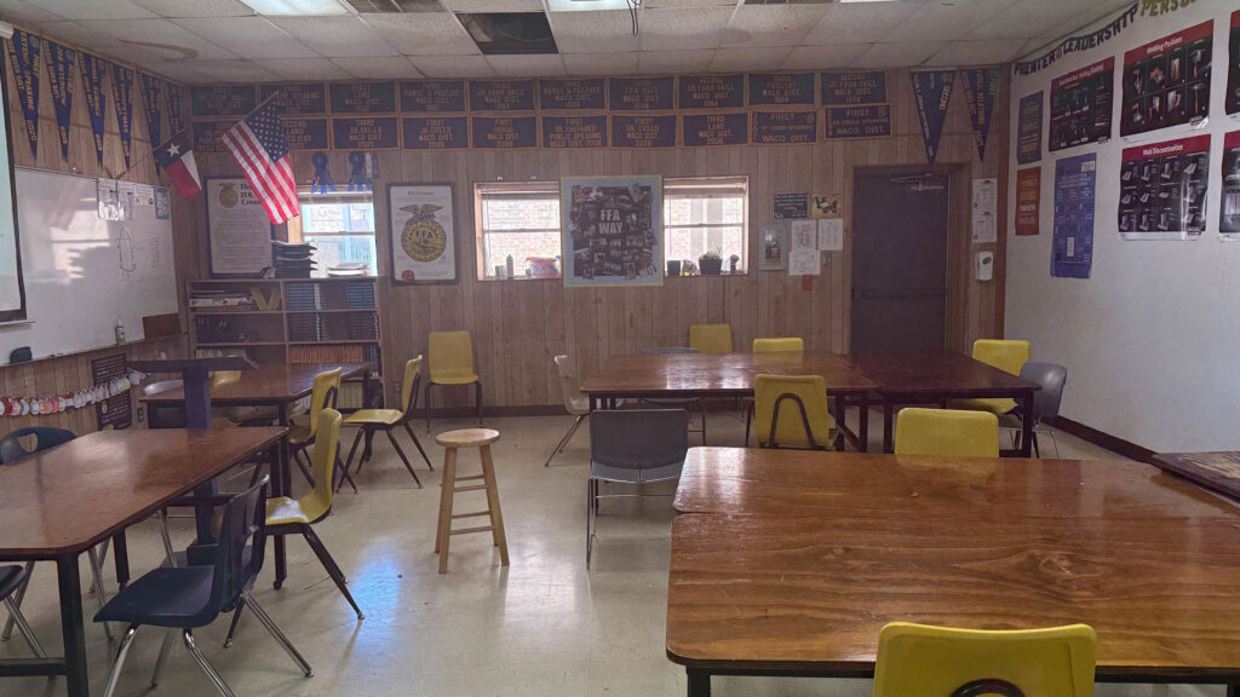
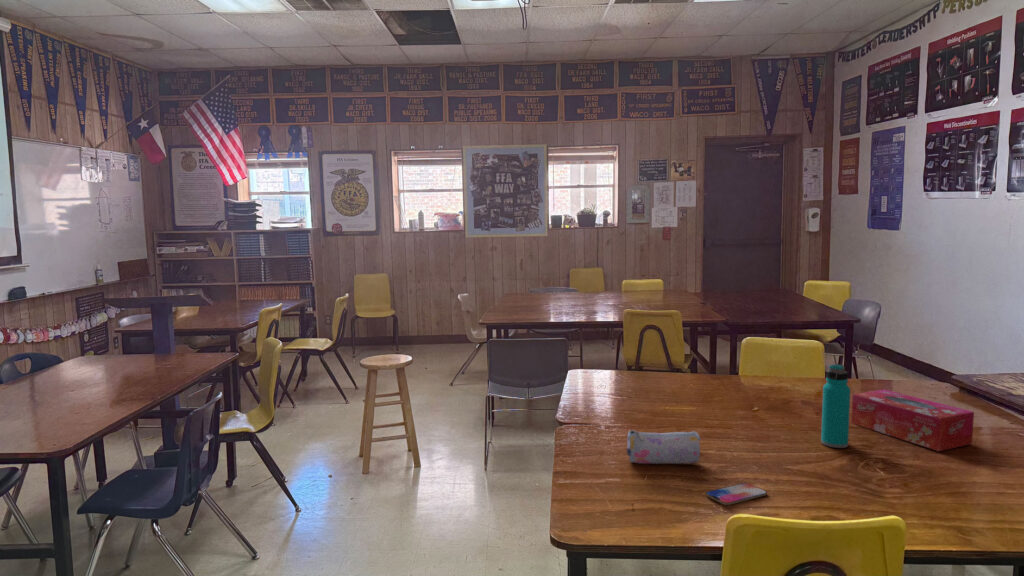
+ smartphone (736, 493)
+ tissue box (909, 417)
+ water bottle (836, 404)
+ pencil case (662, 446)
